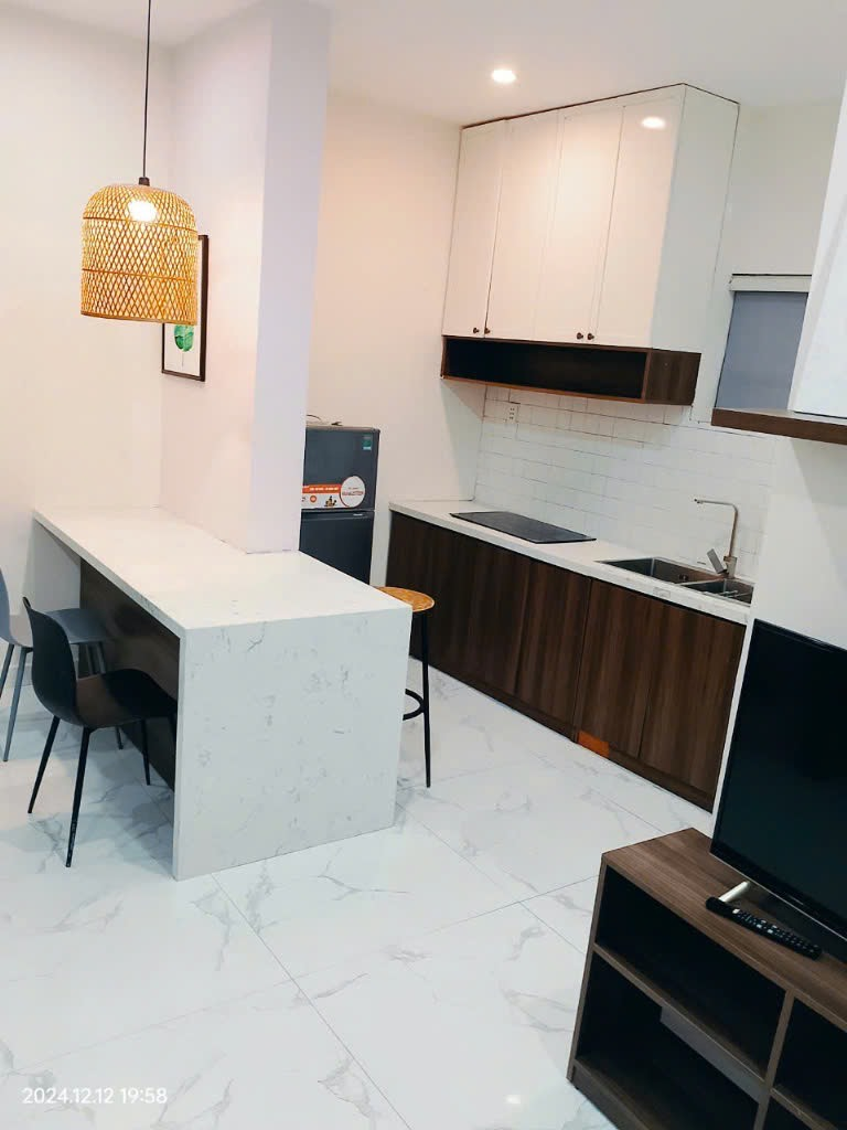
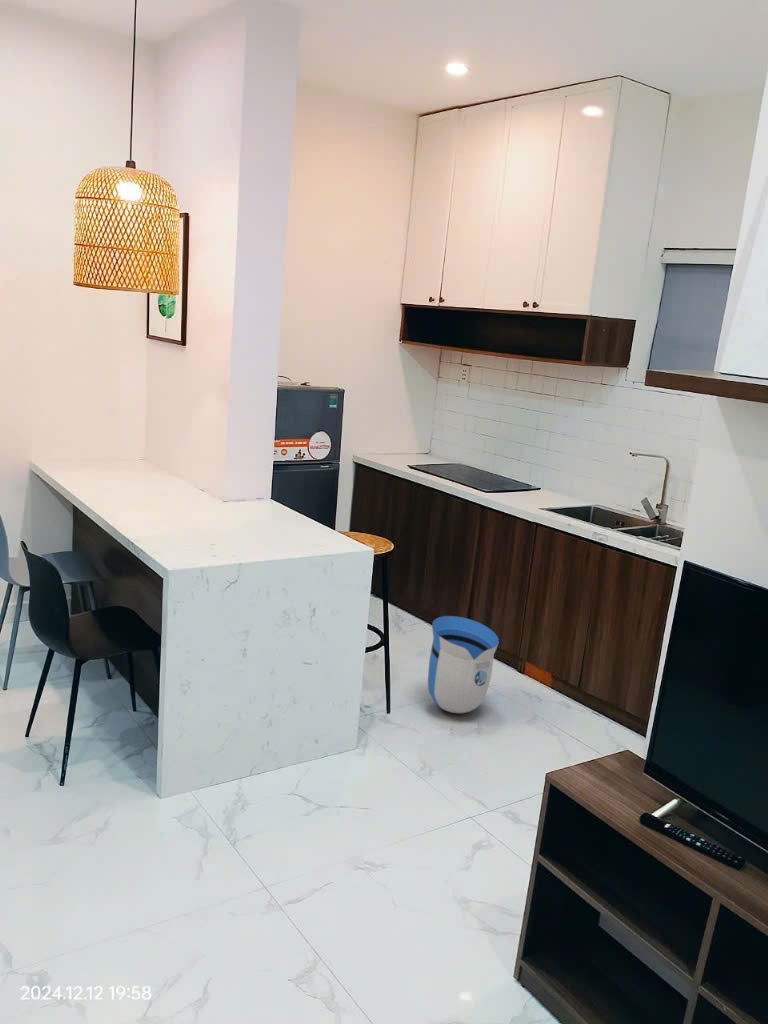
+ sun visor (461, 667)
